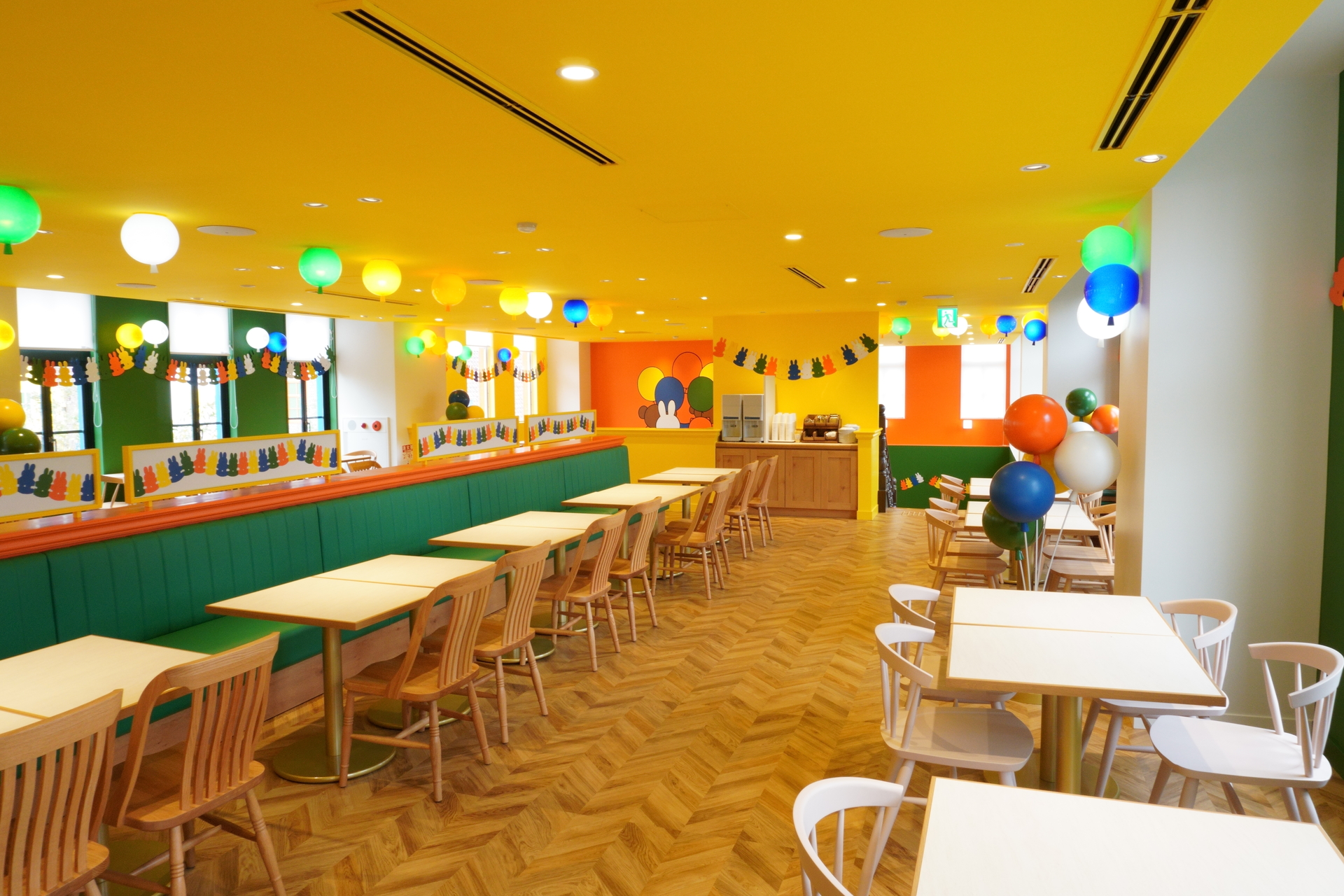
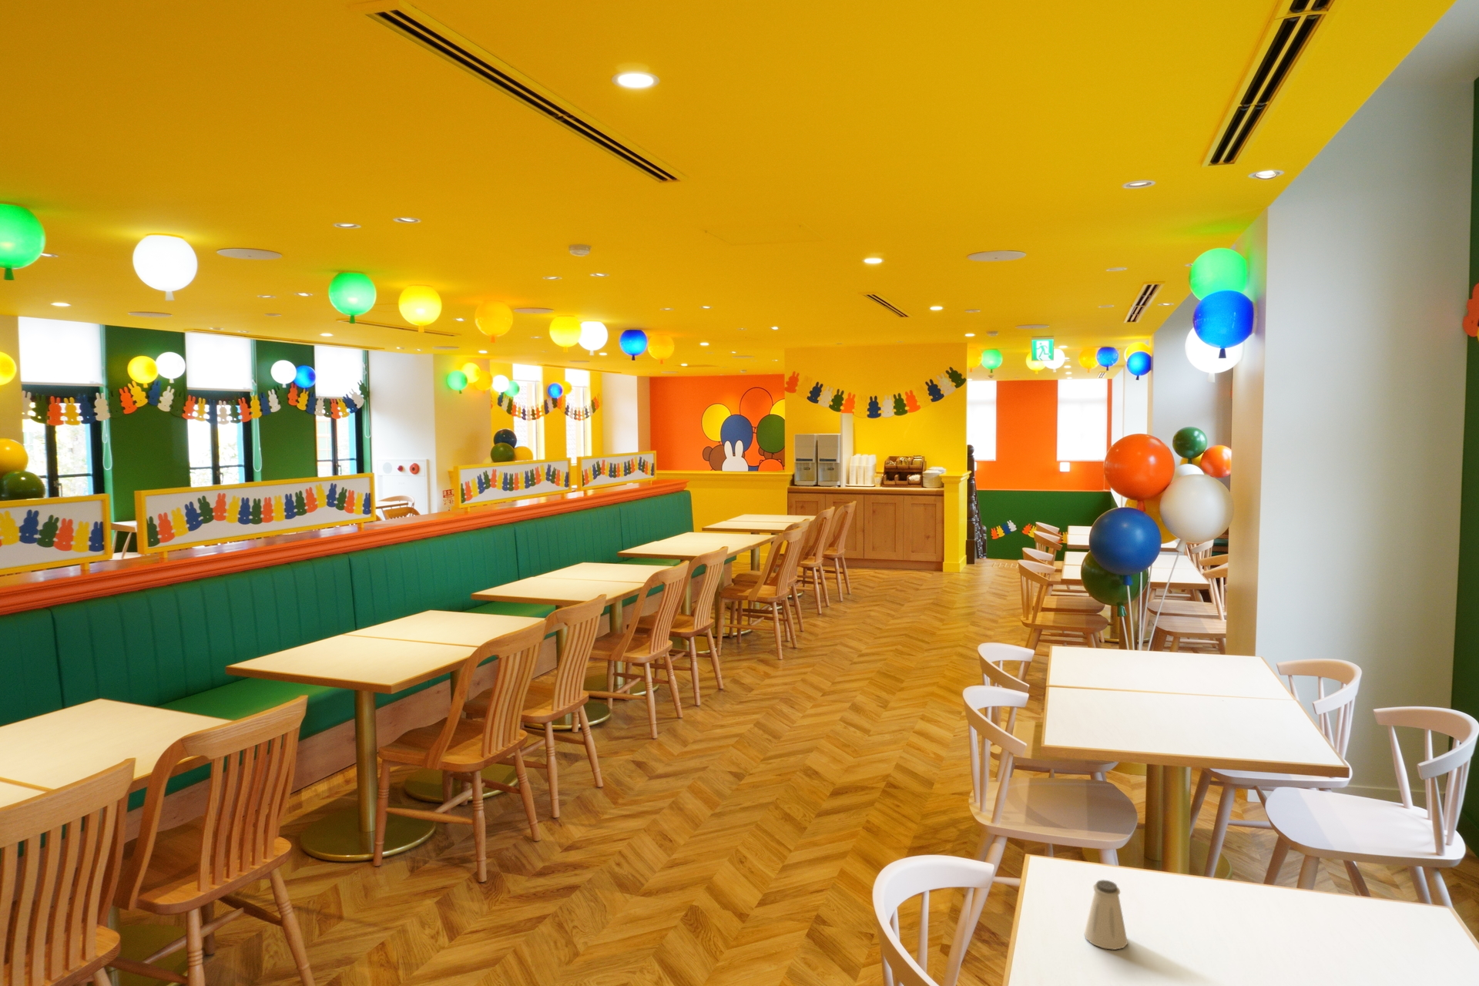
+ saltshaker (1106, 911)
